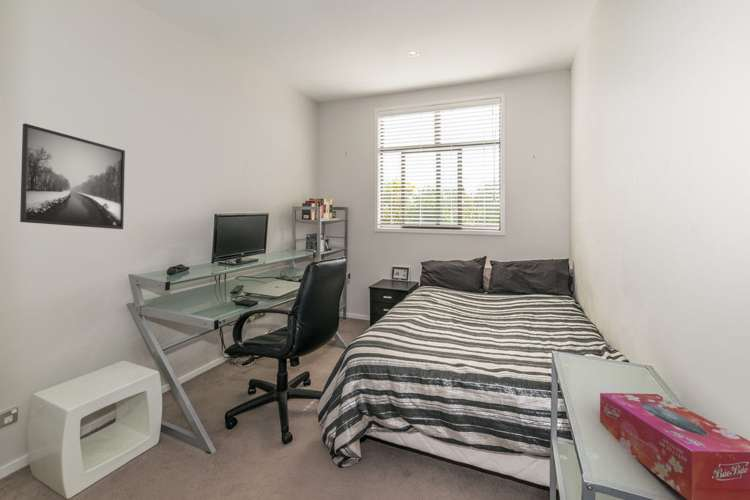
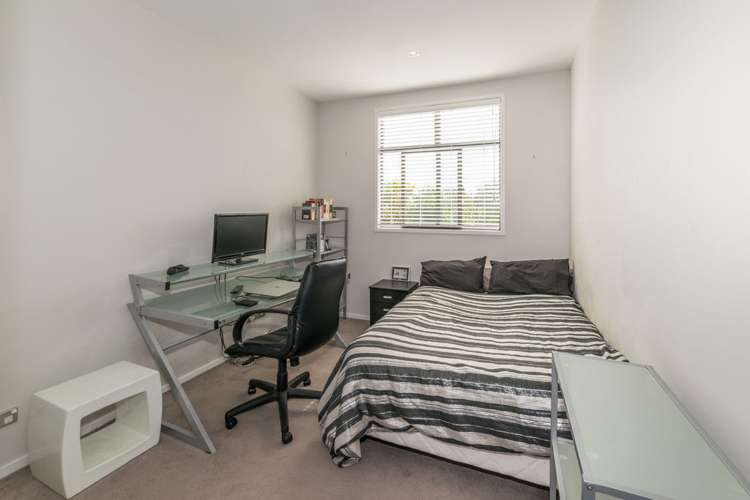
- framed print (78, 182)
- tissue box (671, 439)
